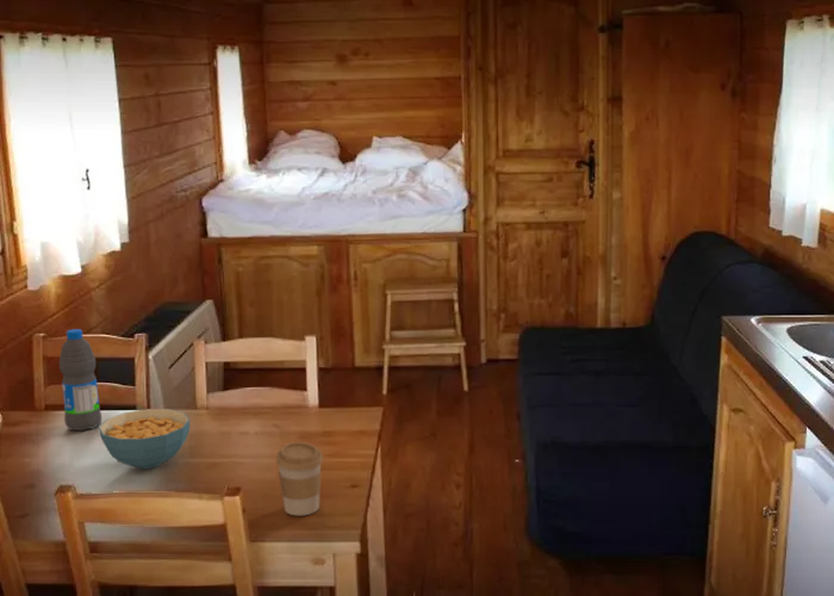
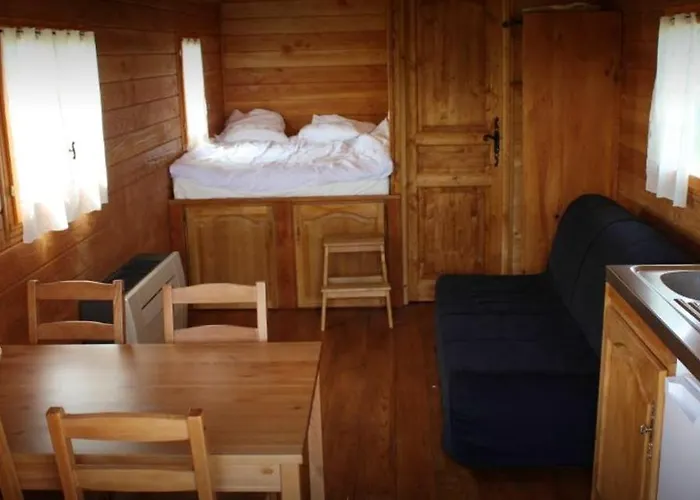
- cereal bowl (145, 443)
- water bottle (79, 378)
- coffee cup (300, 478)
